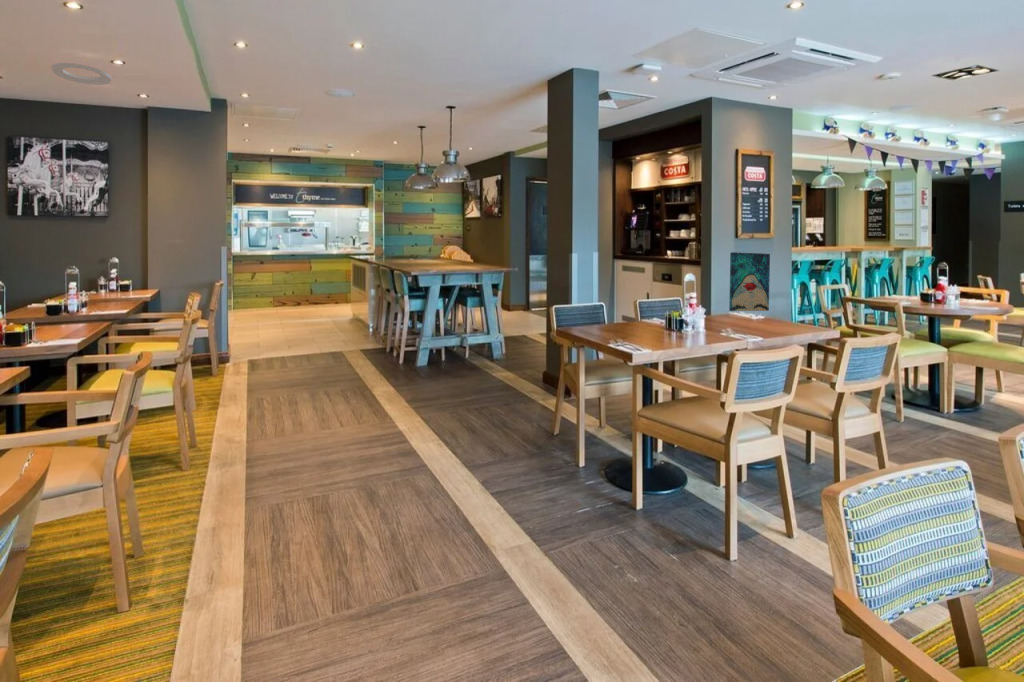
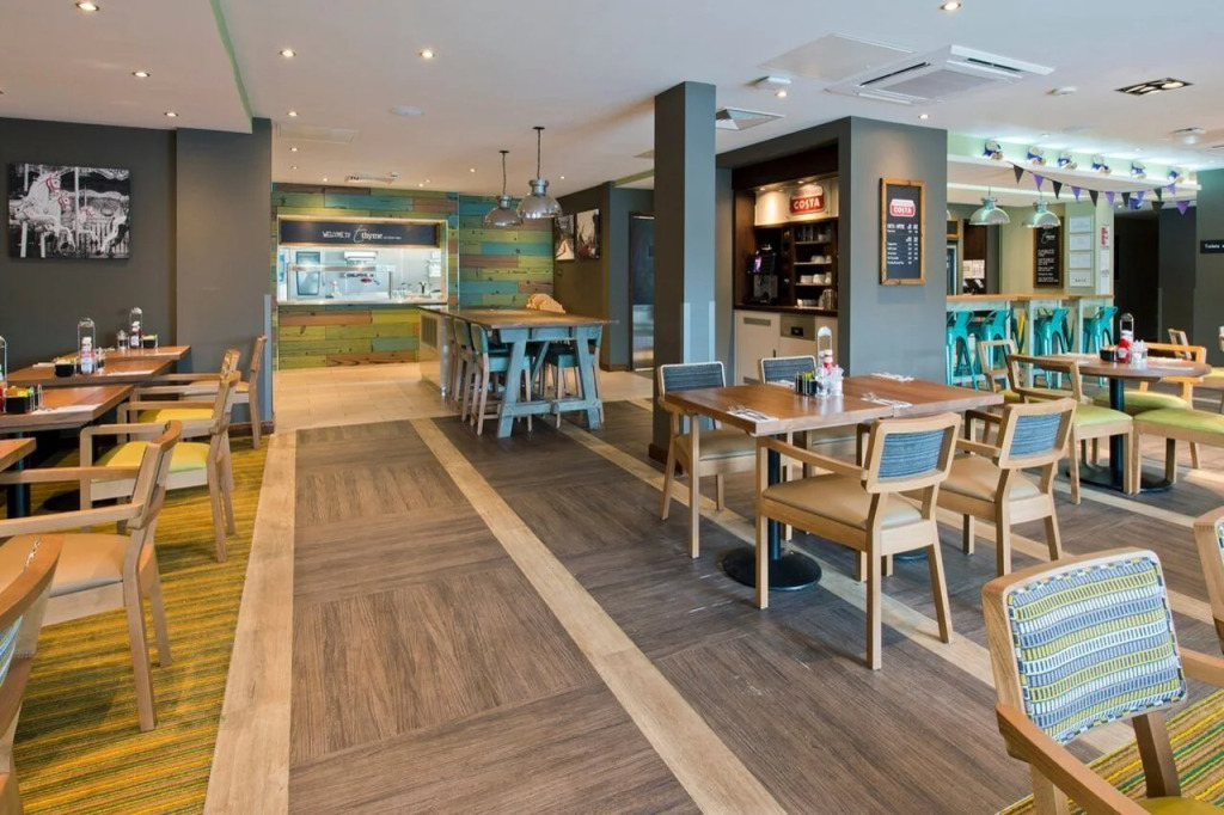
- wall art (749, 282)
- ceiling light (82, 76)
